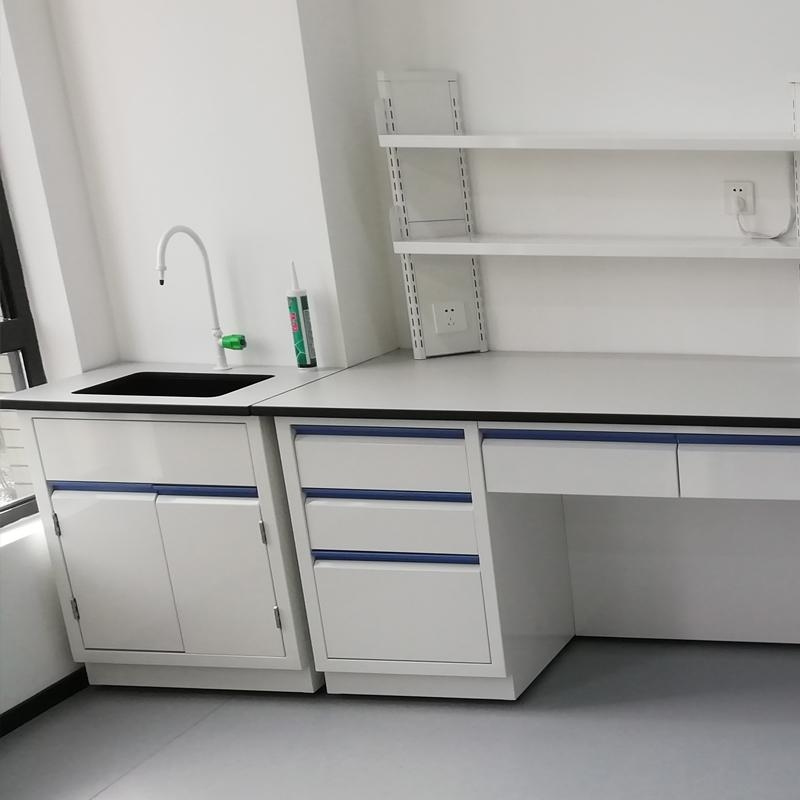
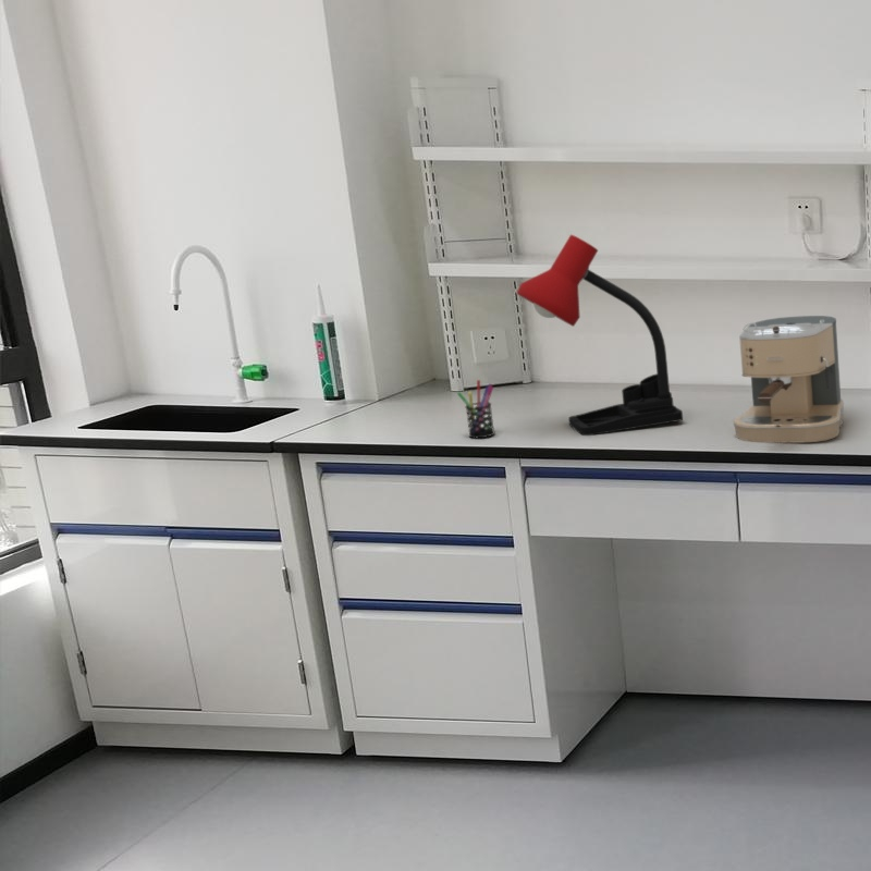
+ pen holder (476, 408)
+ desk lamp (579, 317)
+ coffee maker (785, 377)
